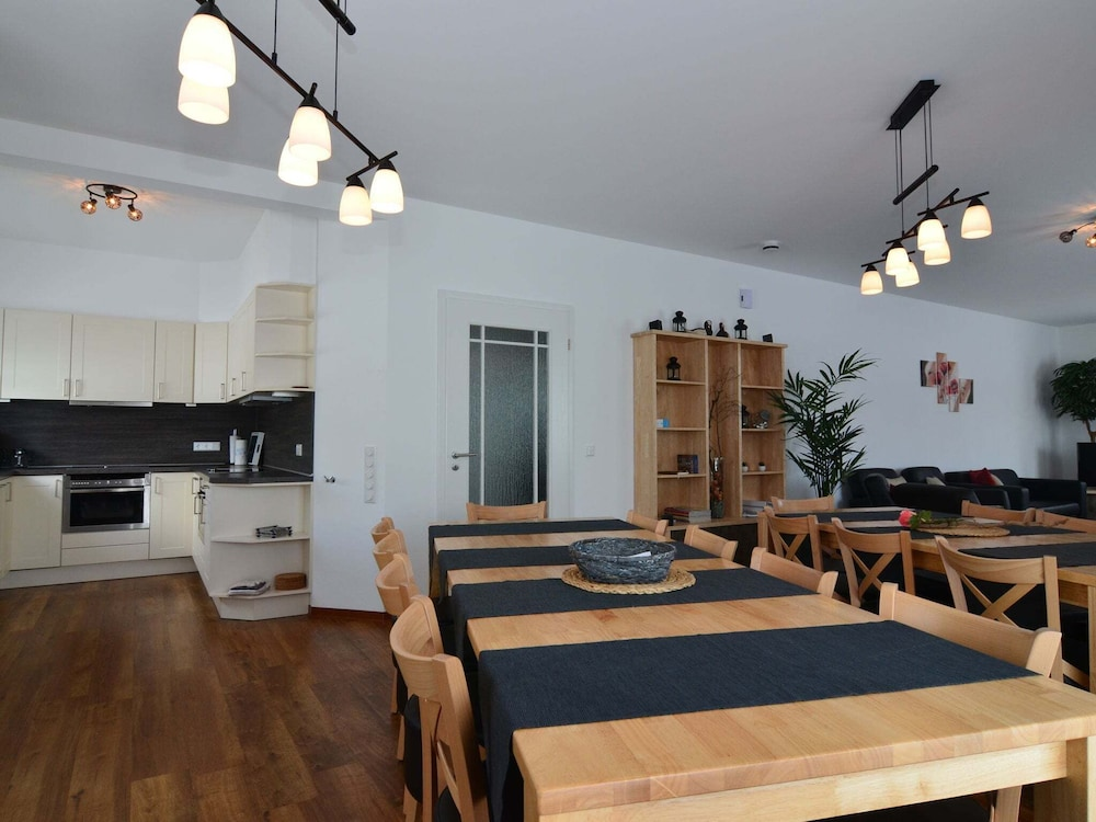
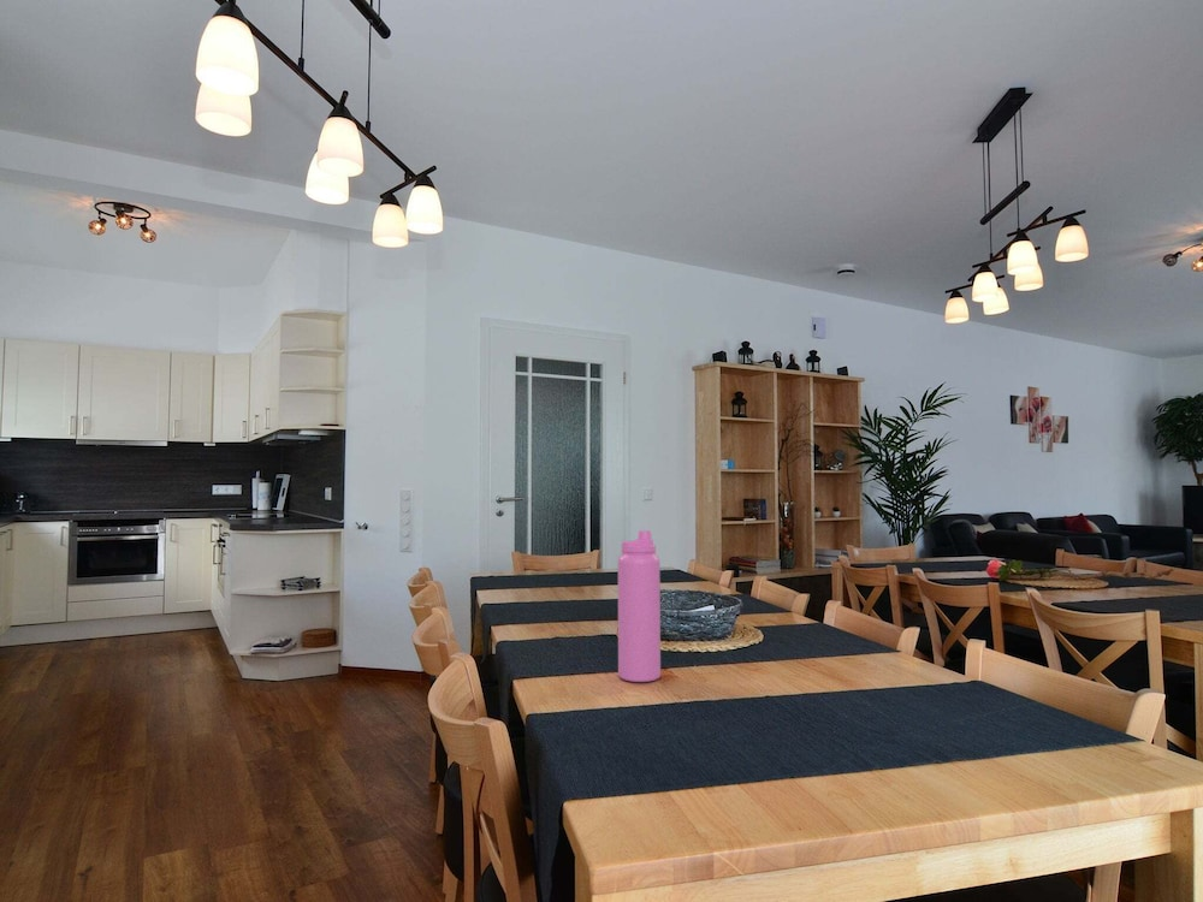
+ water bottle (639, 603)
